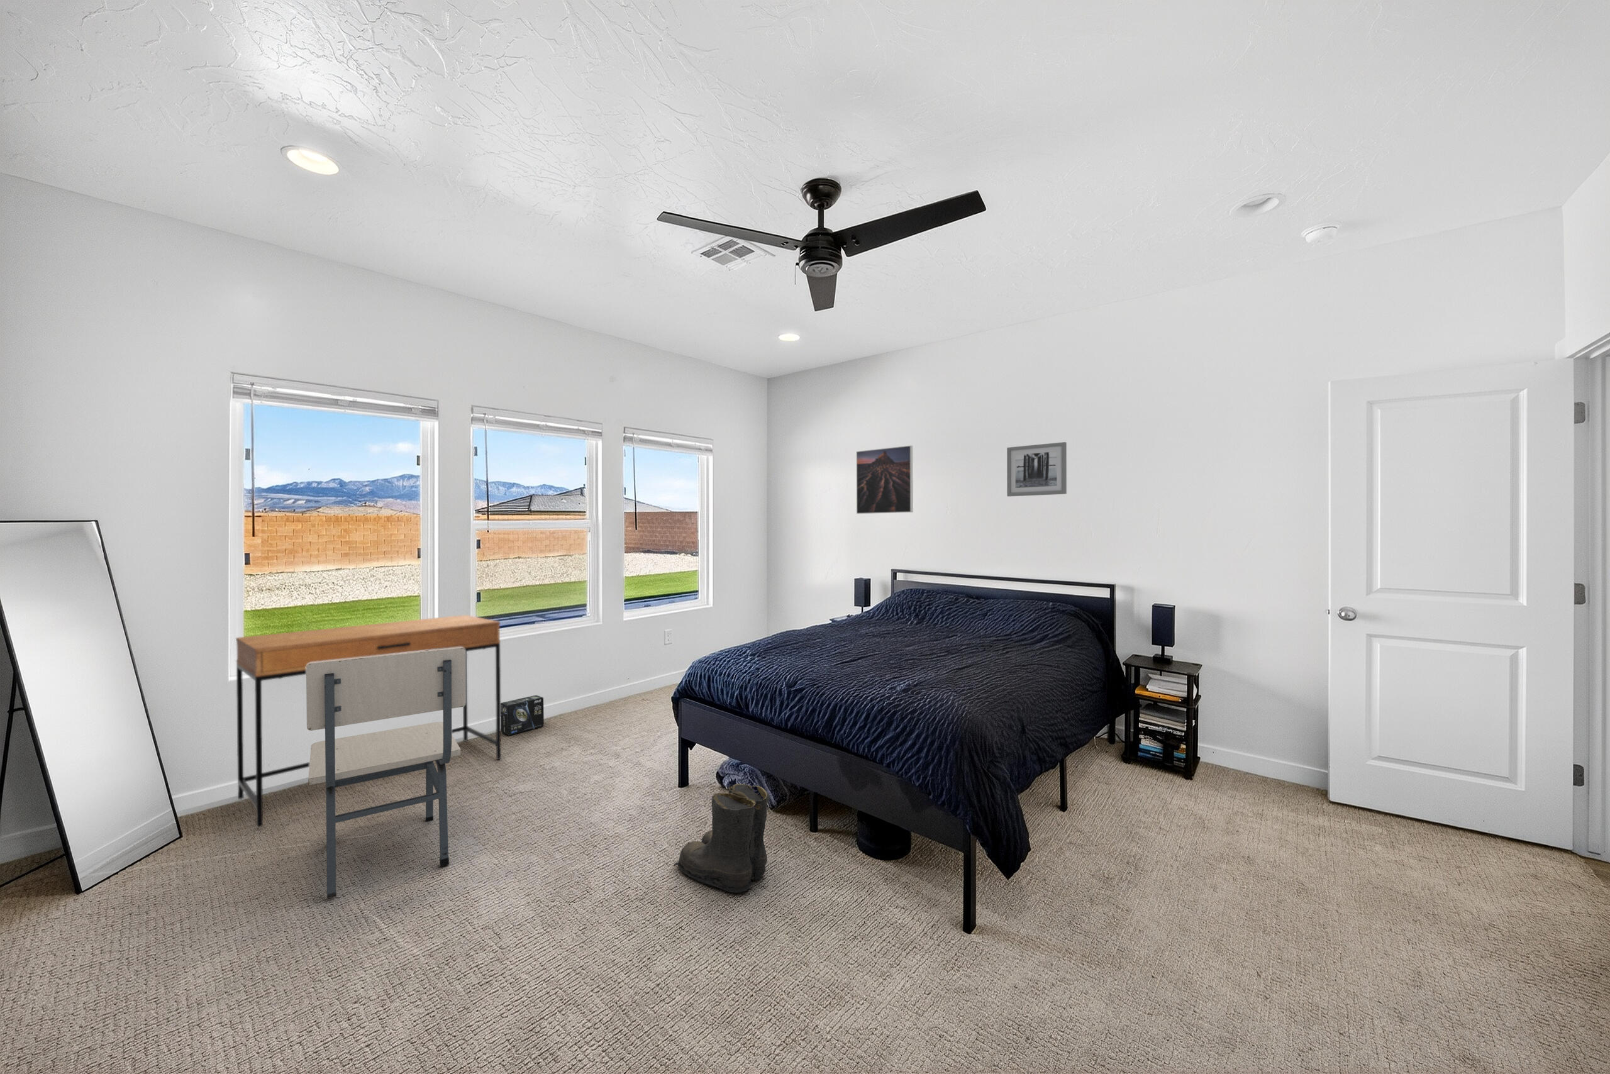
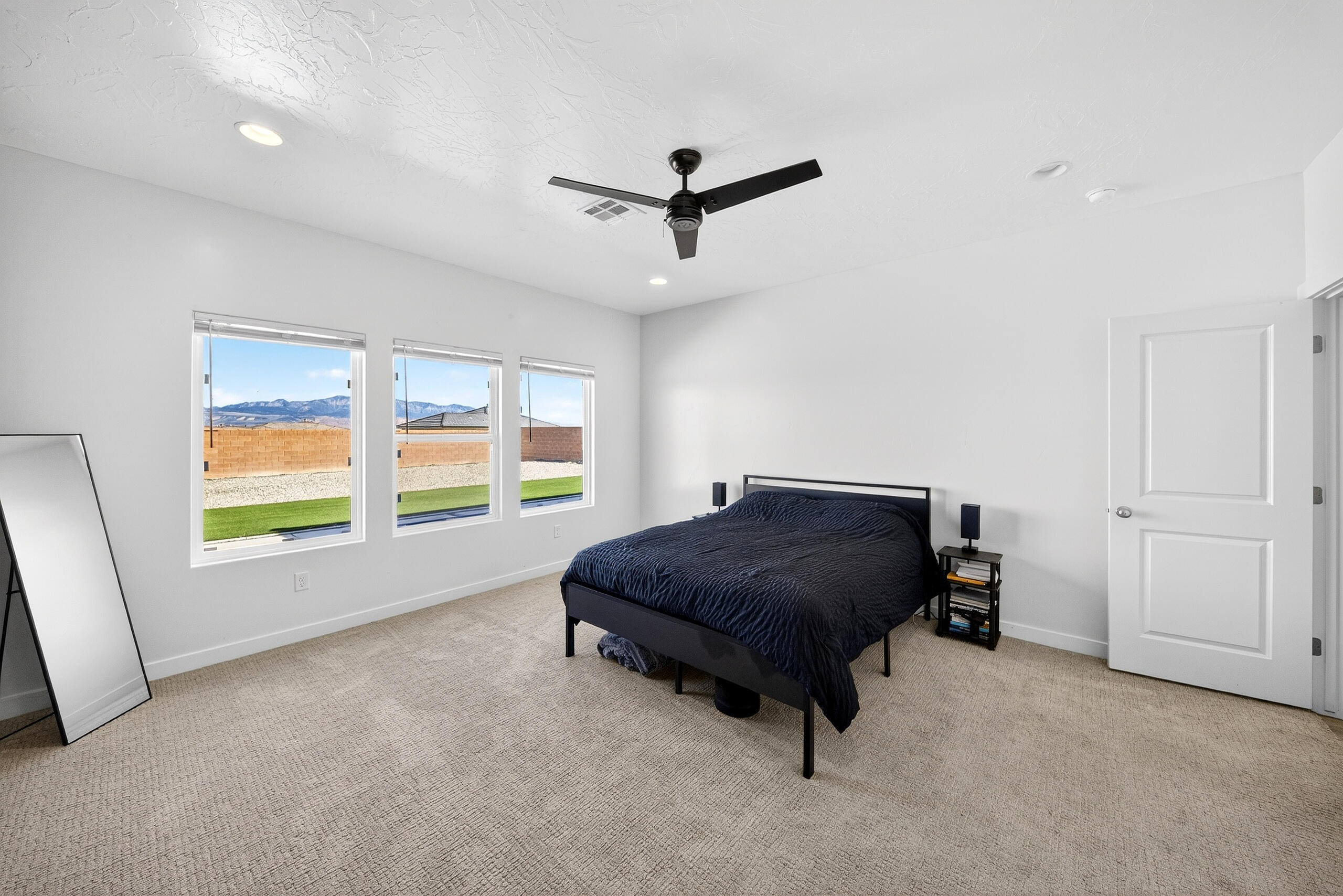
- wall art (1036, 470)
- chair (386, 752)
- desk (376, 656)
- boots (724, 828)
- box (523, 714)
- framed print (884, 481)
